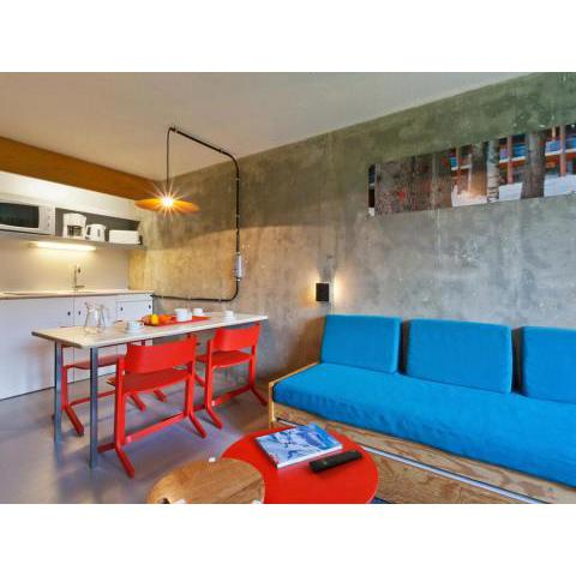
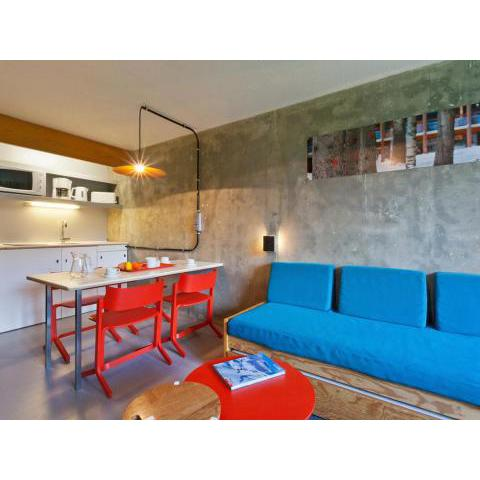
- remote control (336, 460)
